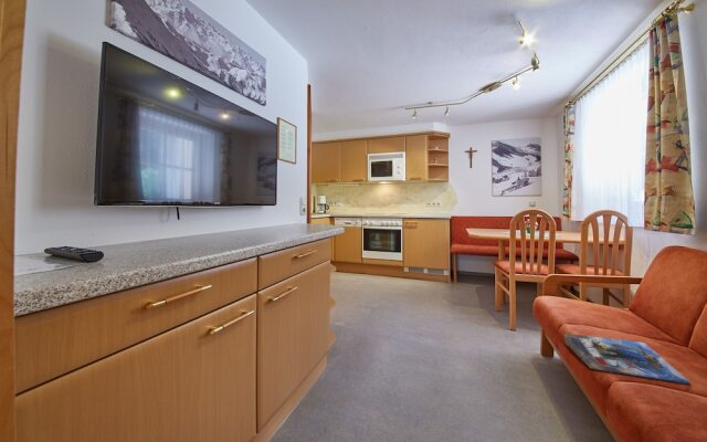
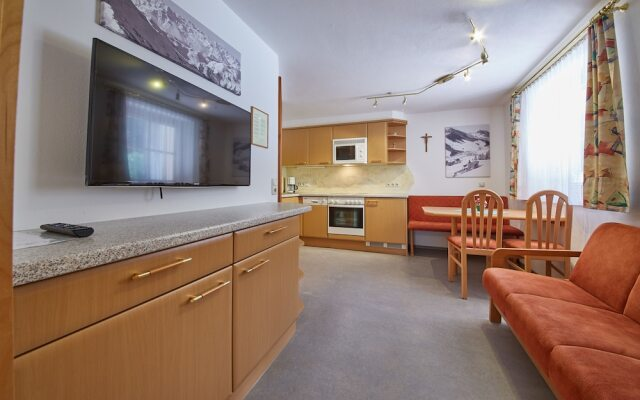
- magazine (618, 354)
